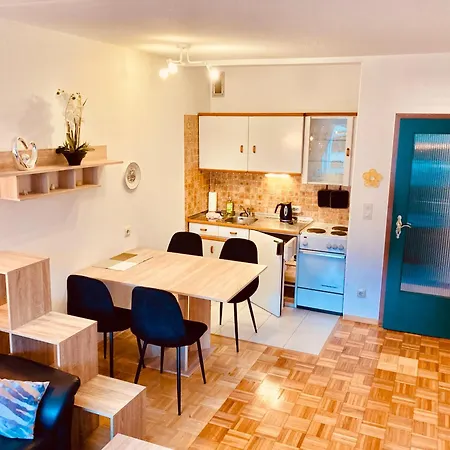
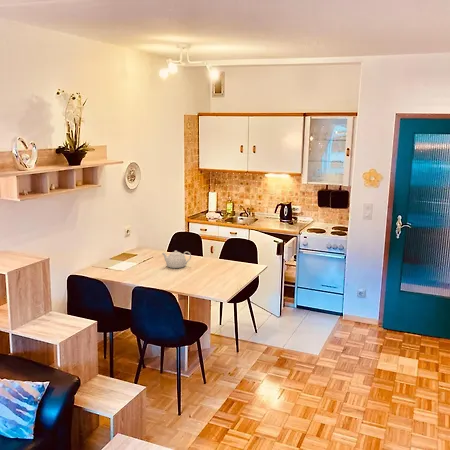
+ teapot (176, 258)
